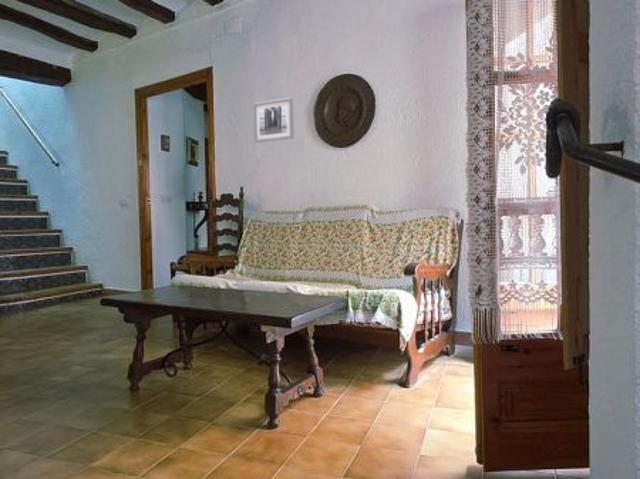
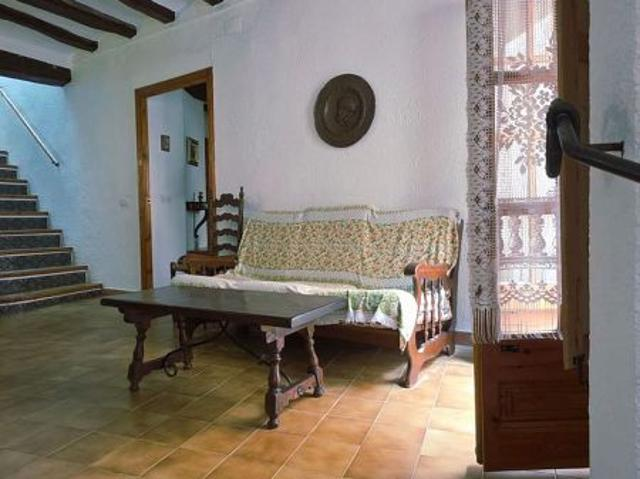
- wall art (273, 120)
